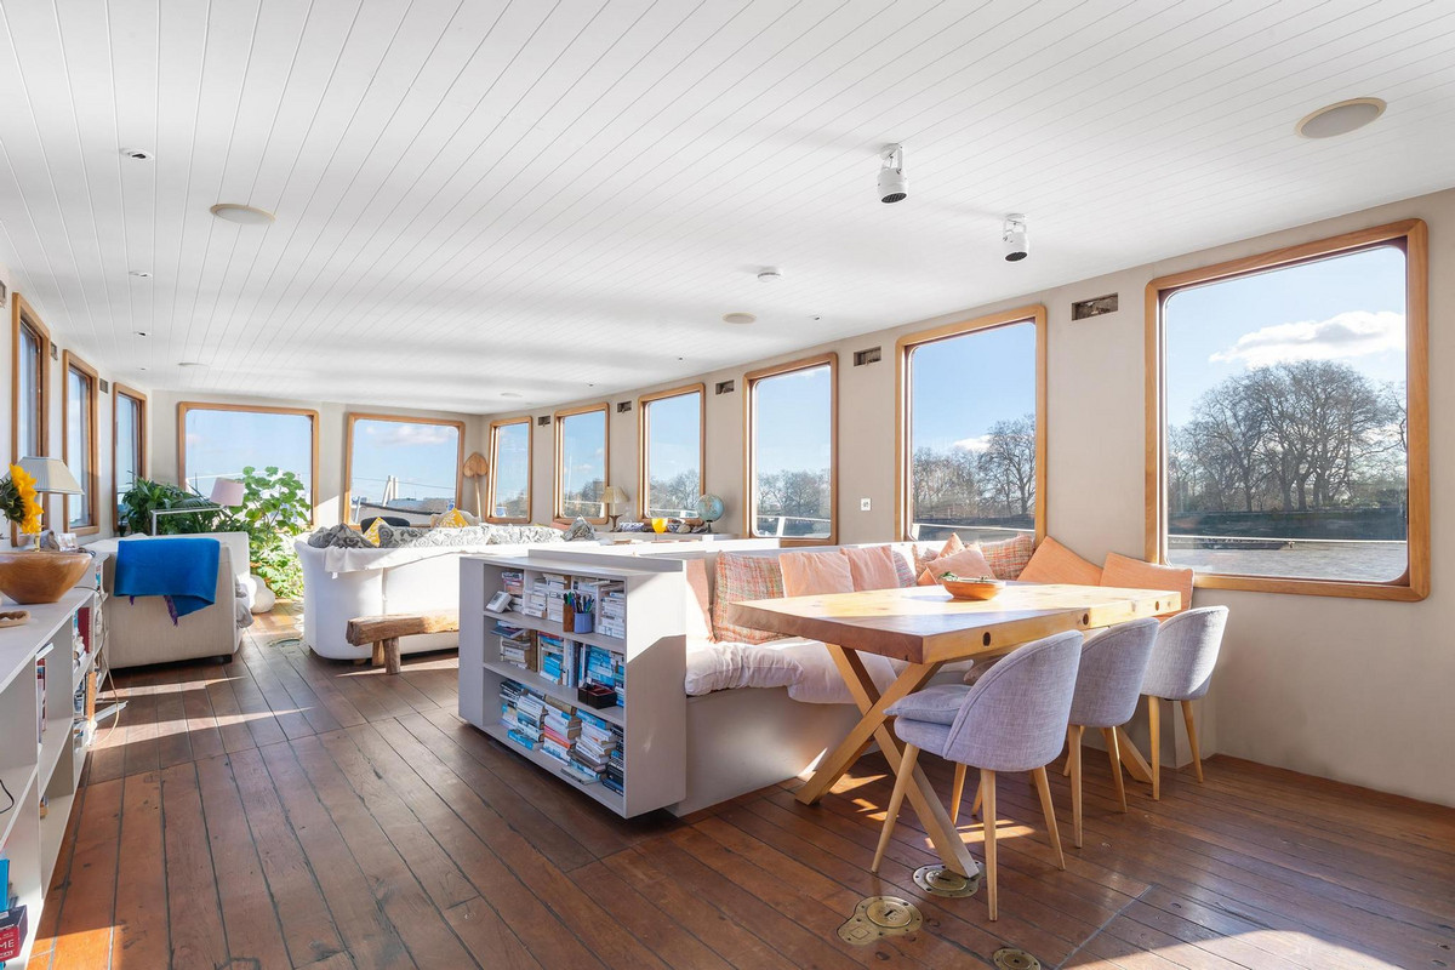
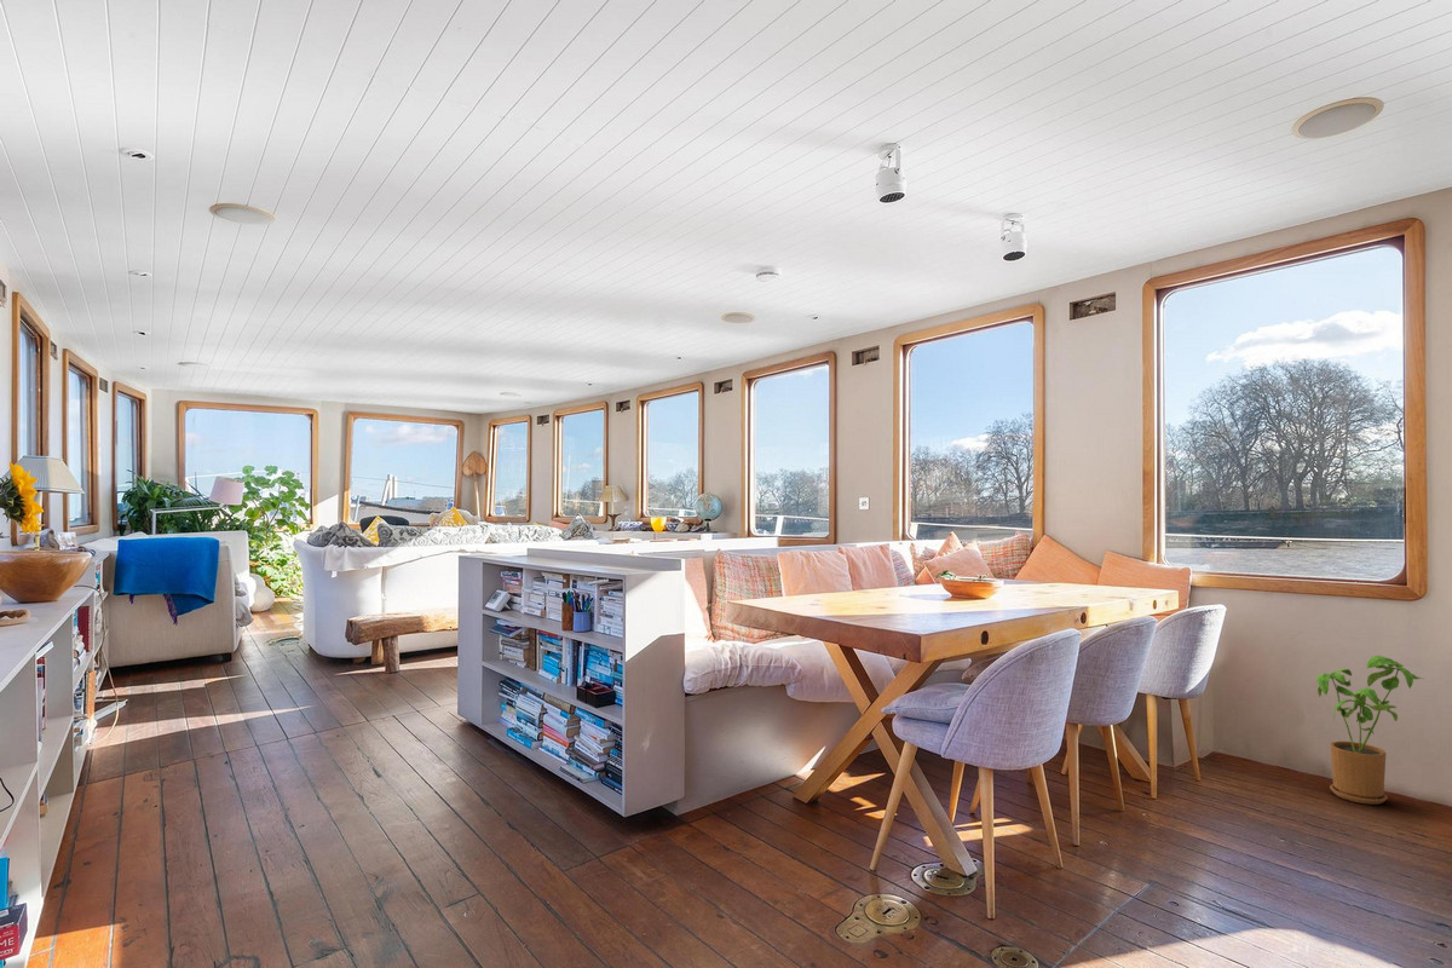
+ house plant (1360, 726)
